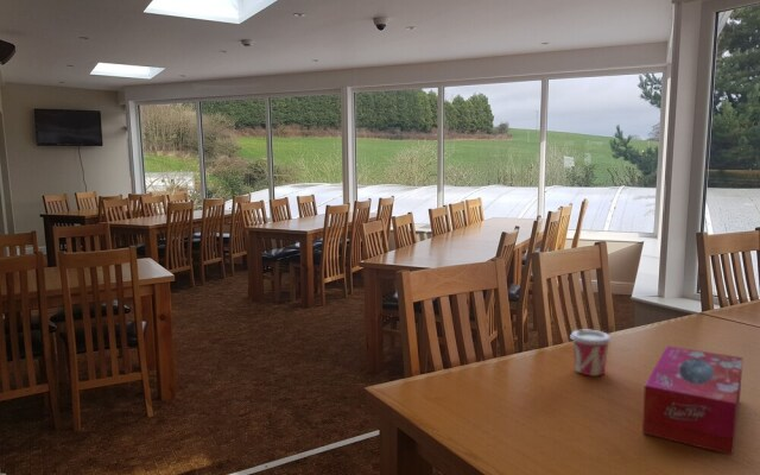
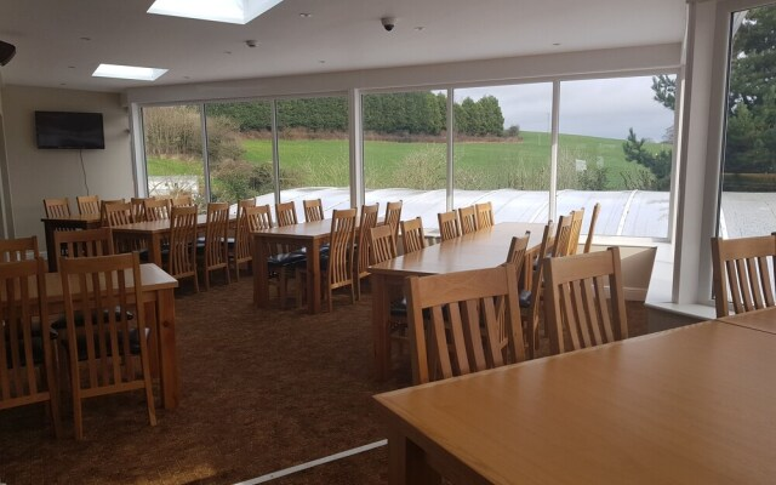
- tissue box (695, 393)
- cup (590, 353)
